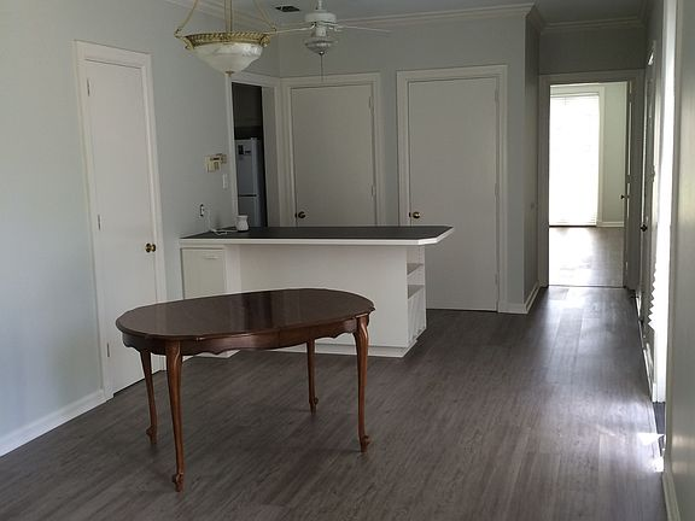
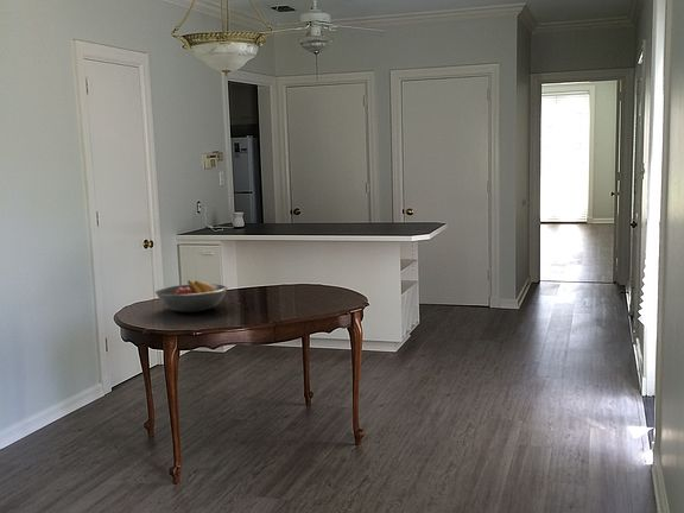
+ fruit bowl (191, 296)
